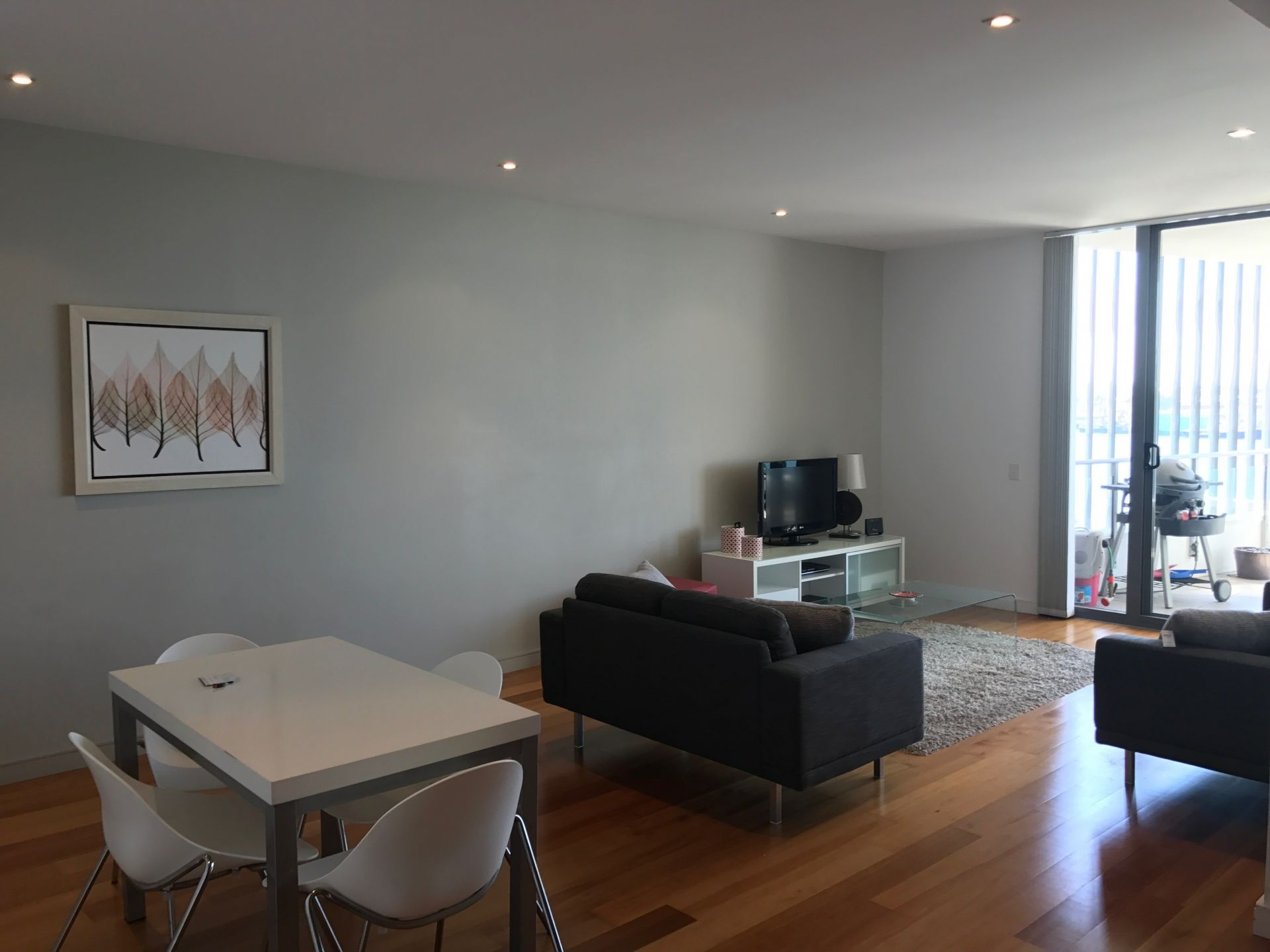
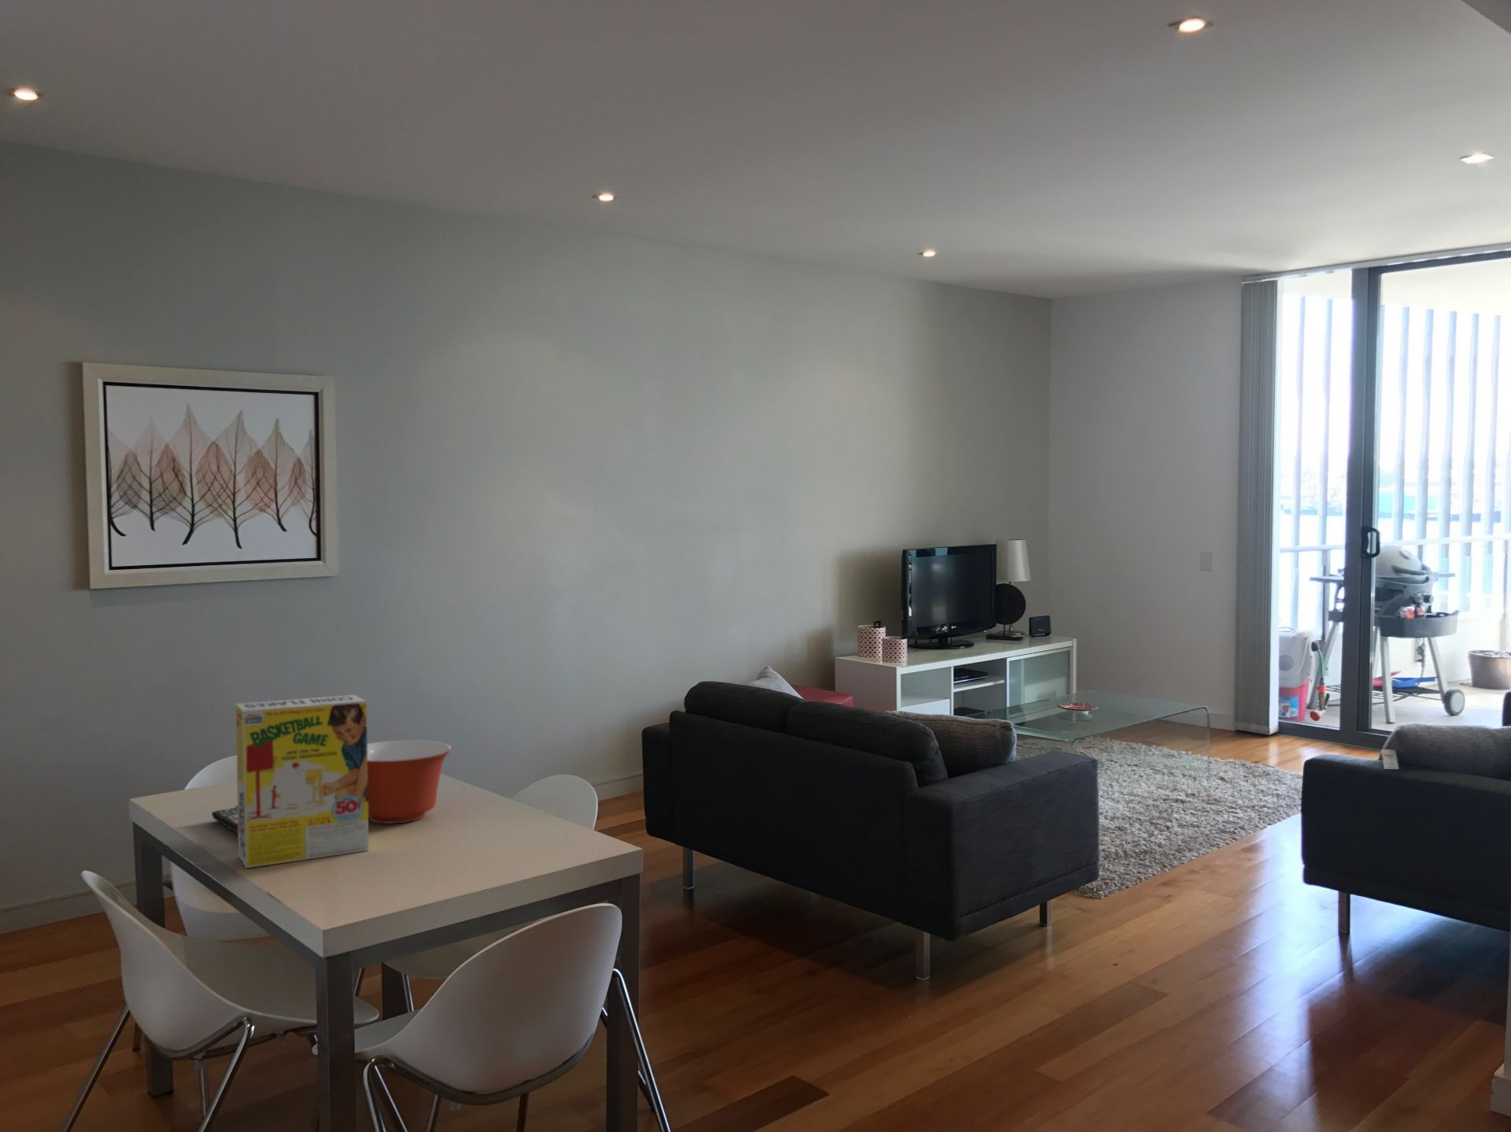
+ cereal box (302, 778)
+ remote control (237, 823)
+ mixing bowl (396, 782)
